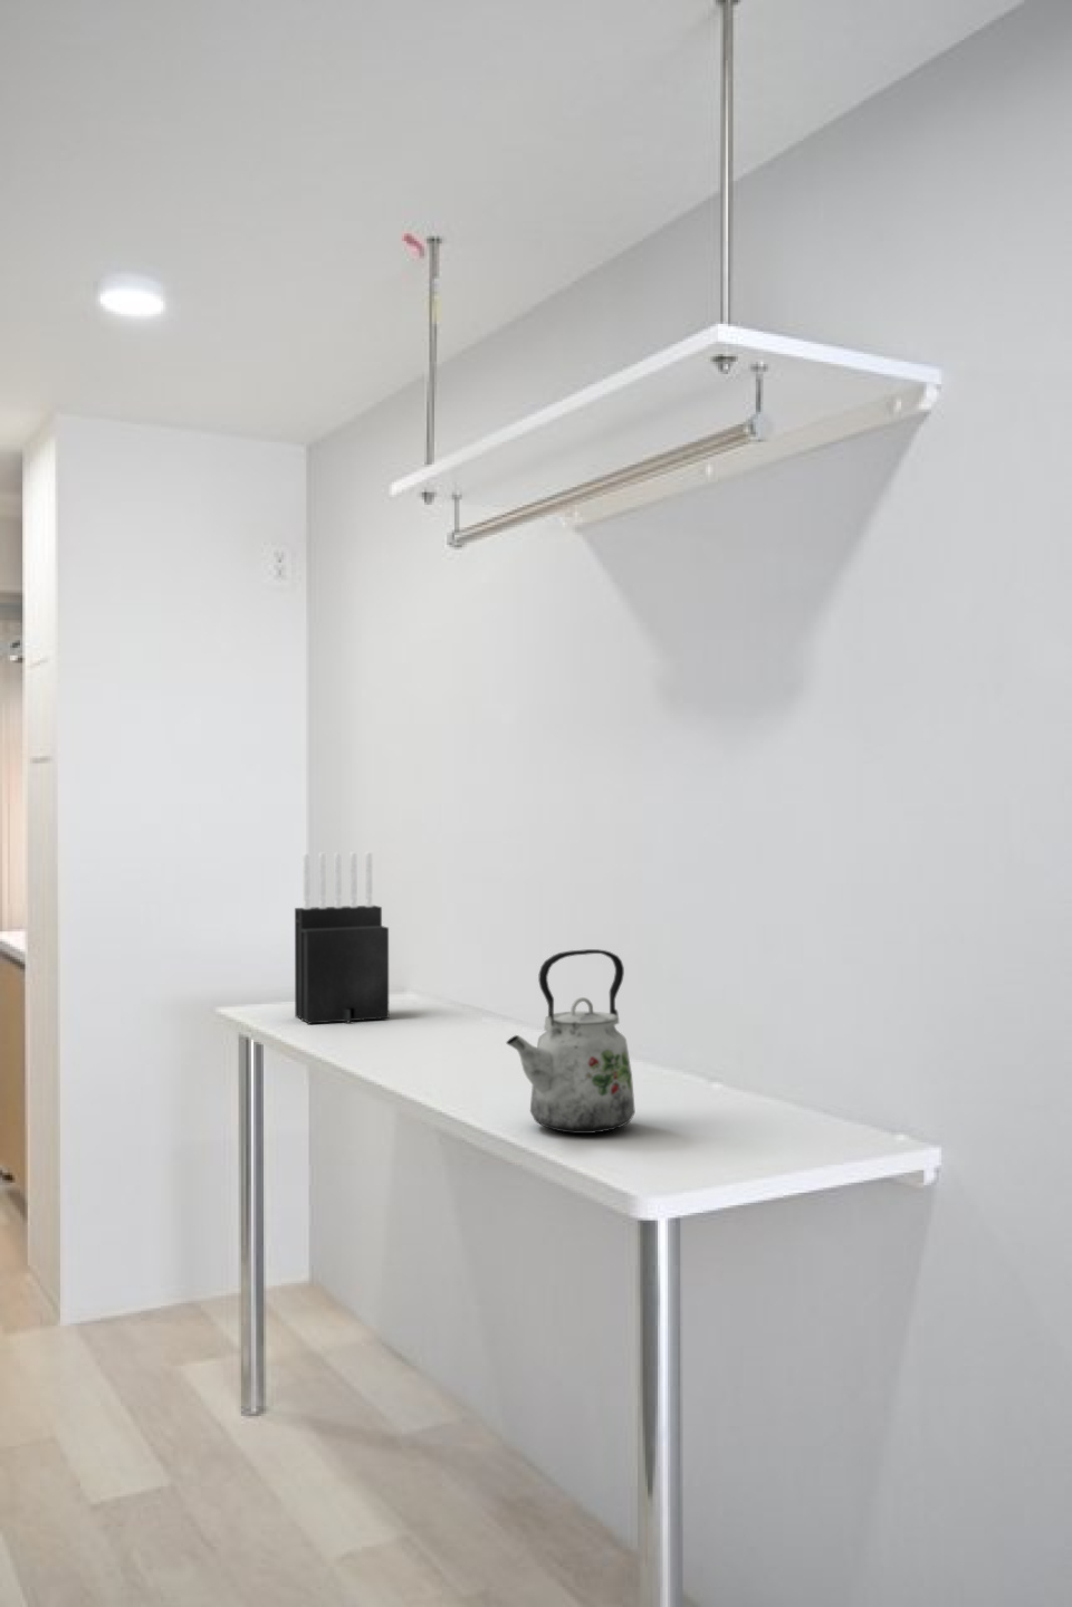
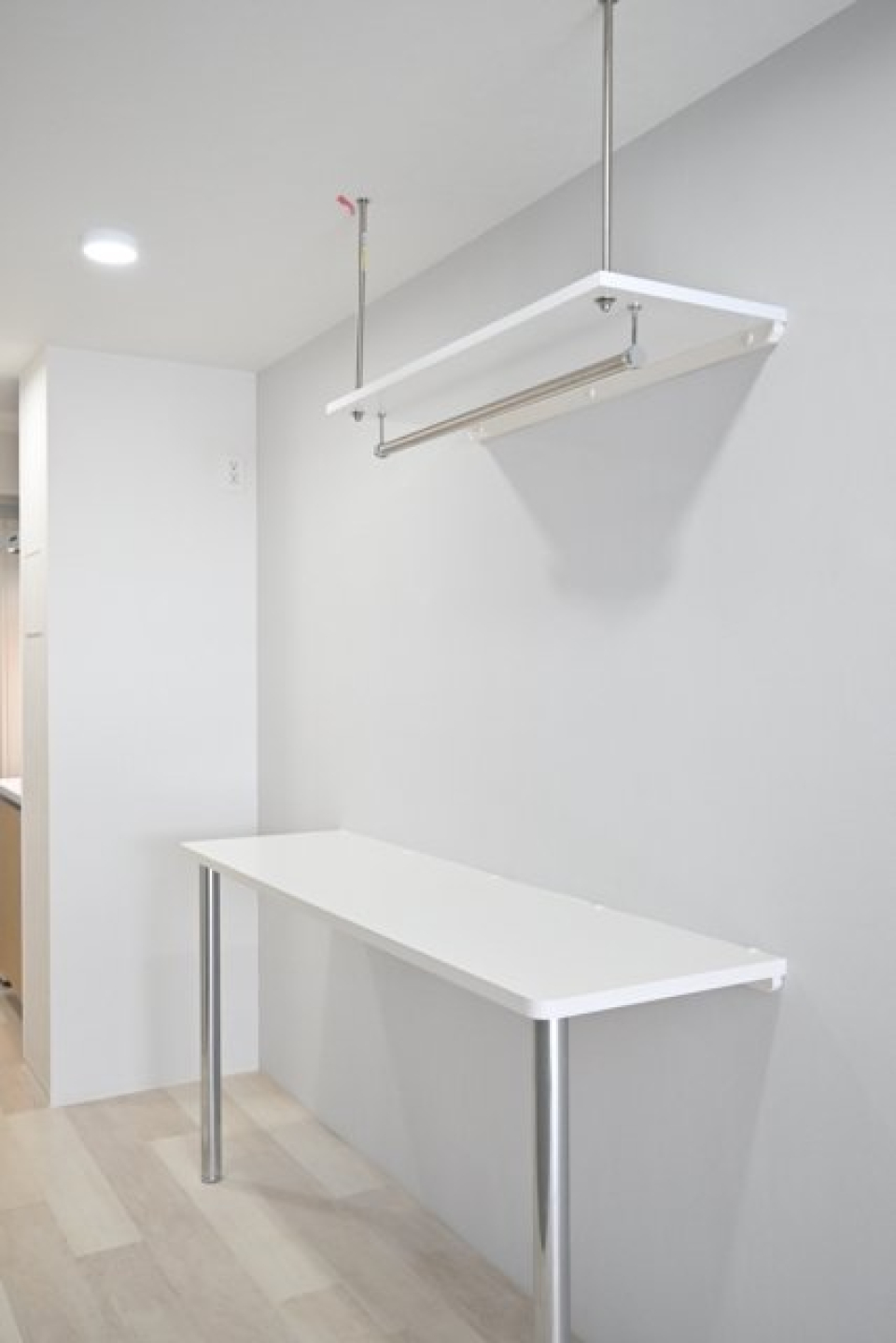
- knife block (343, 936)
- kettle (566, 1040)
